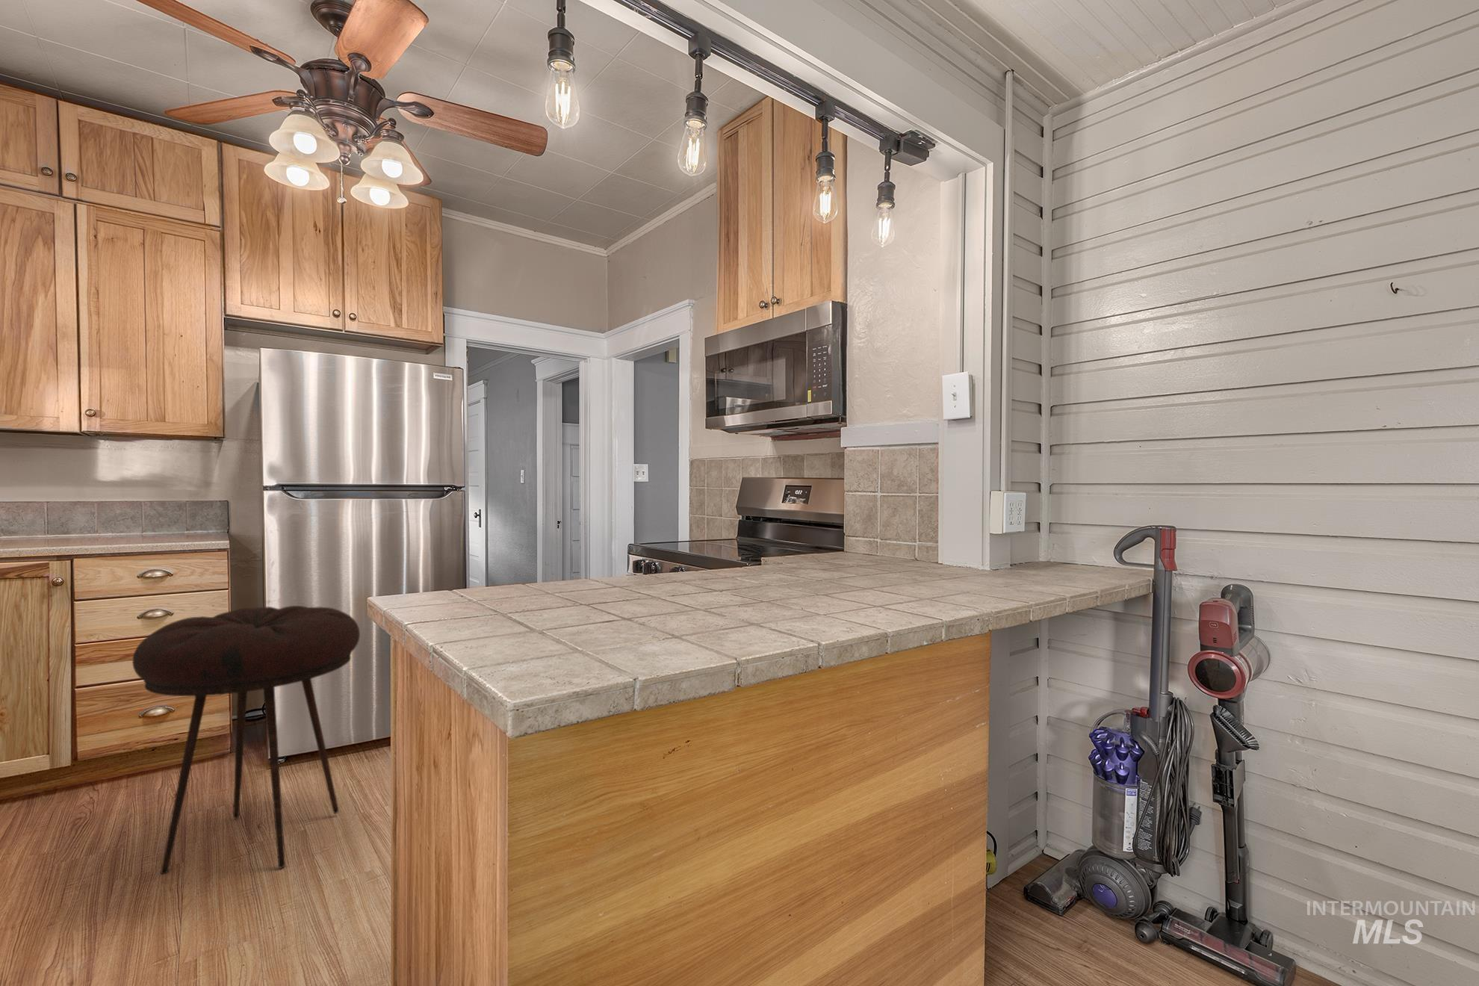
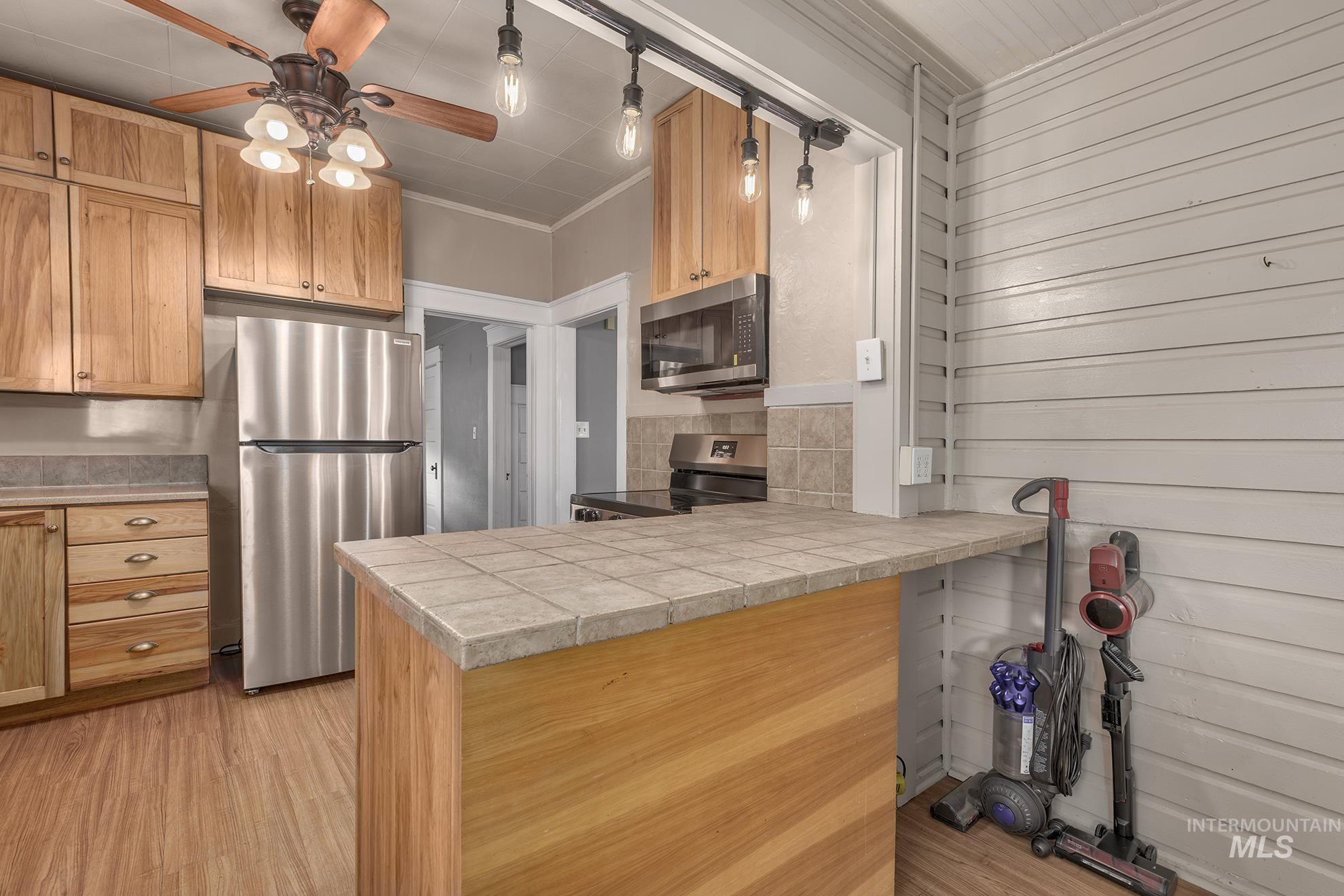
- stool (266, 728)
